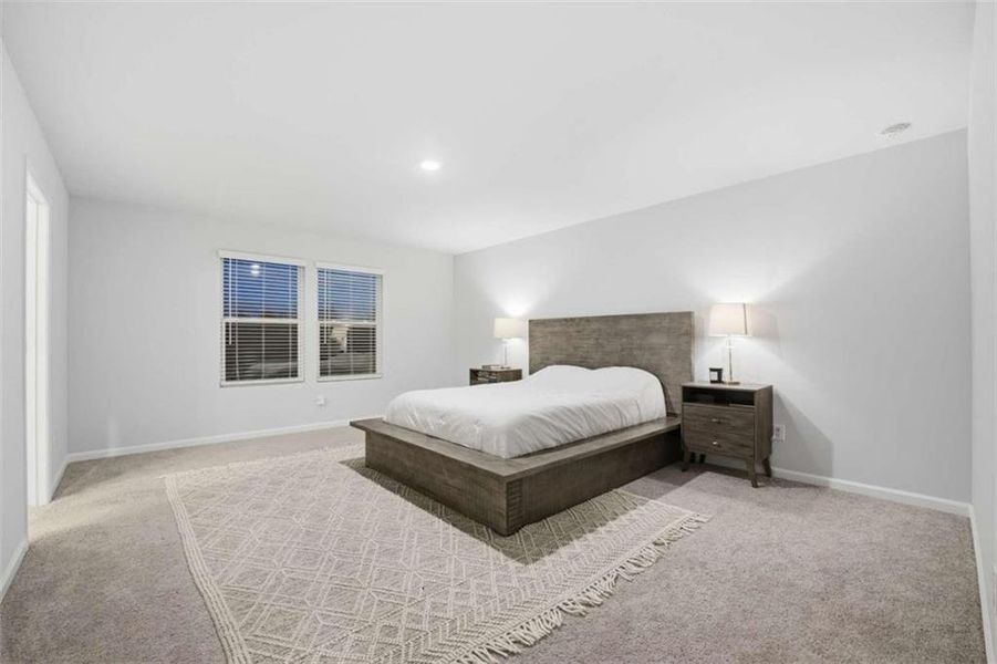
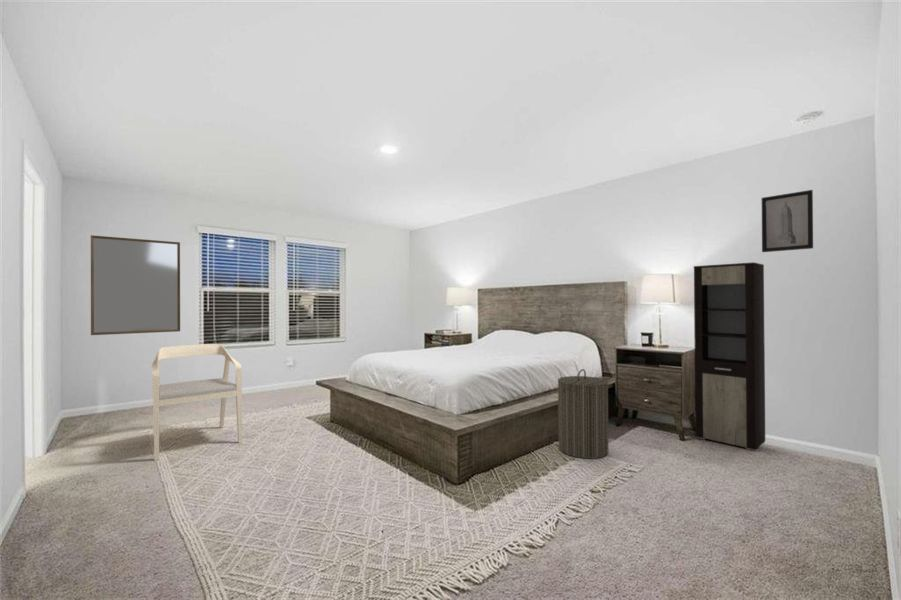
+ cabinet (728, 352)
+ home mirror (137, 286)
+ laundry hamper (582, 409)
+ wall art (786, 222)
+ armchair (195, 394)
